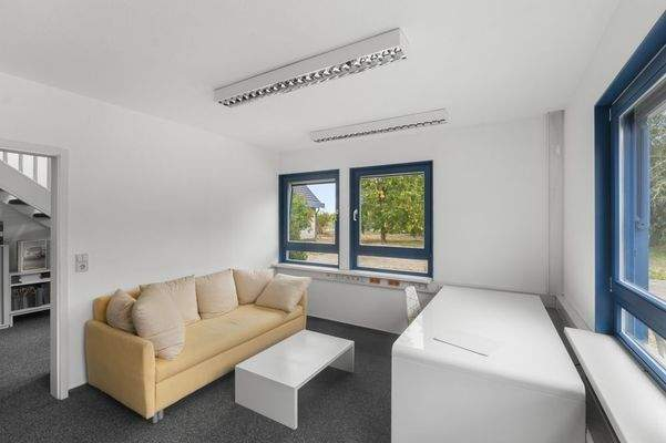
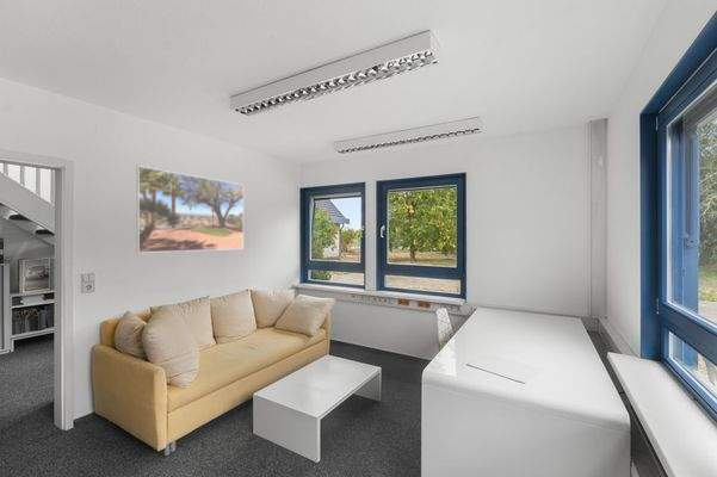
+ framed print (197, 213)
